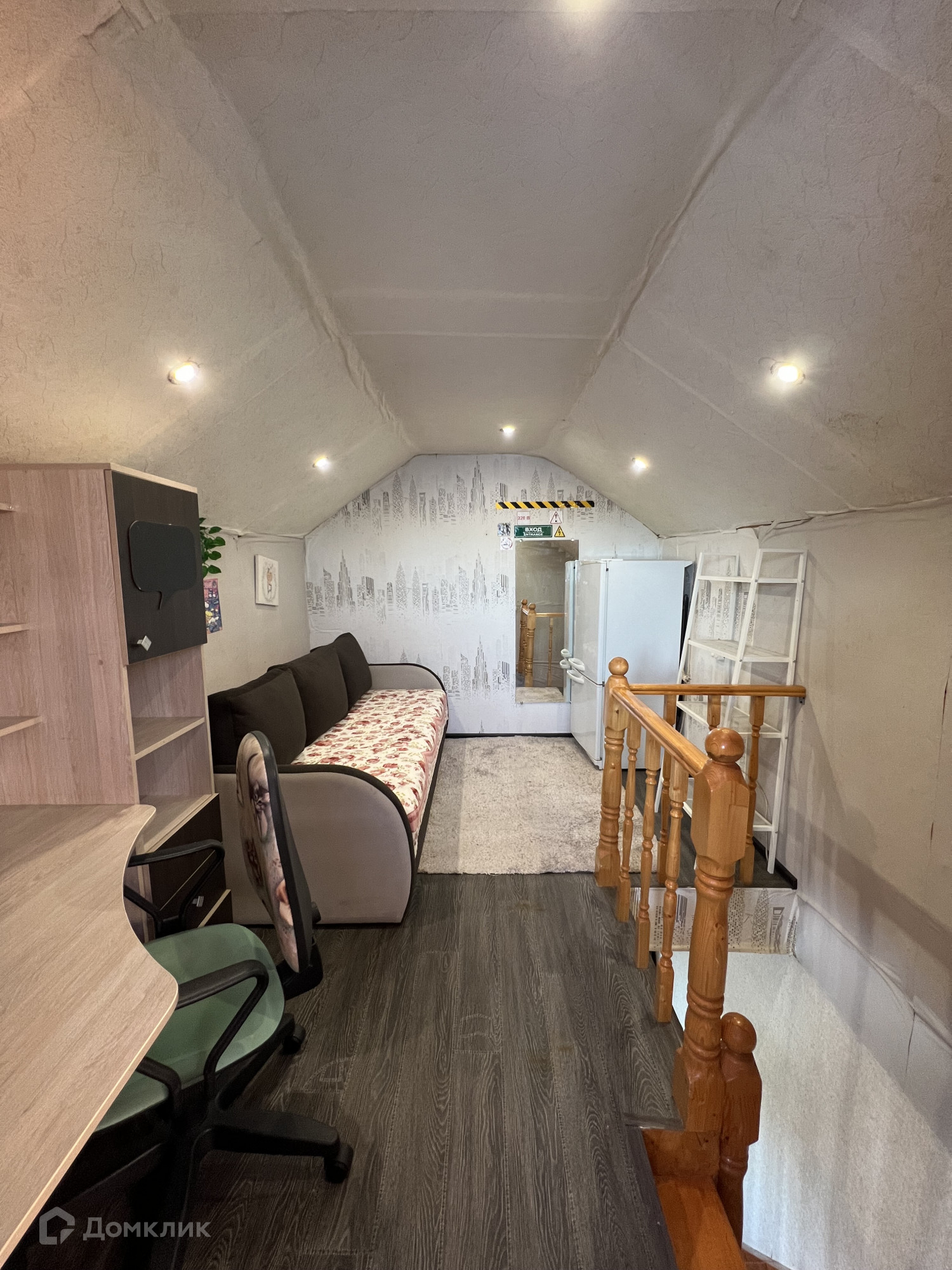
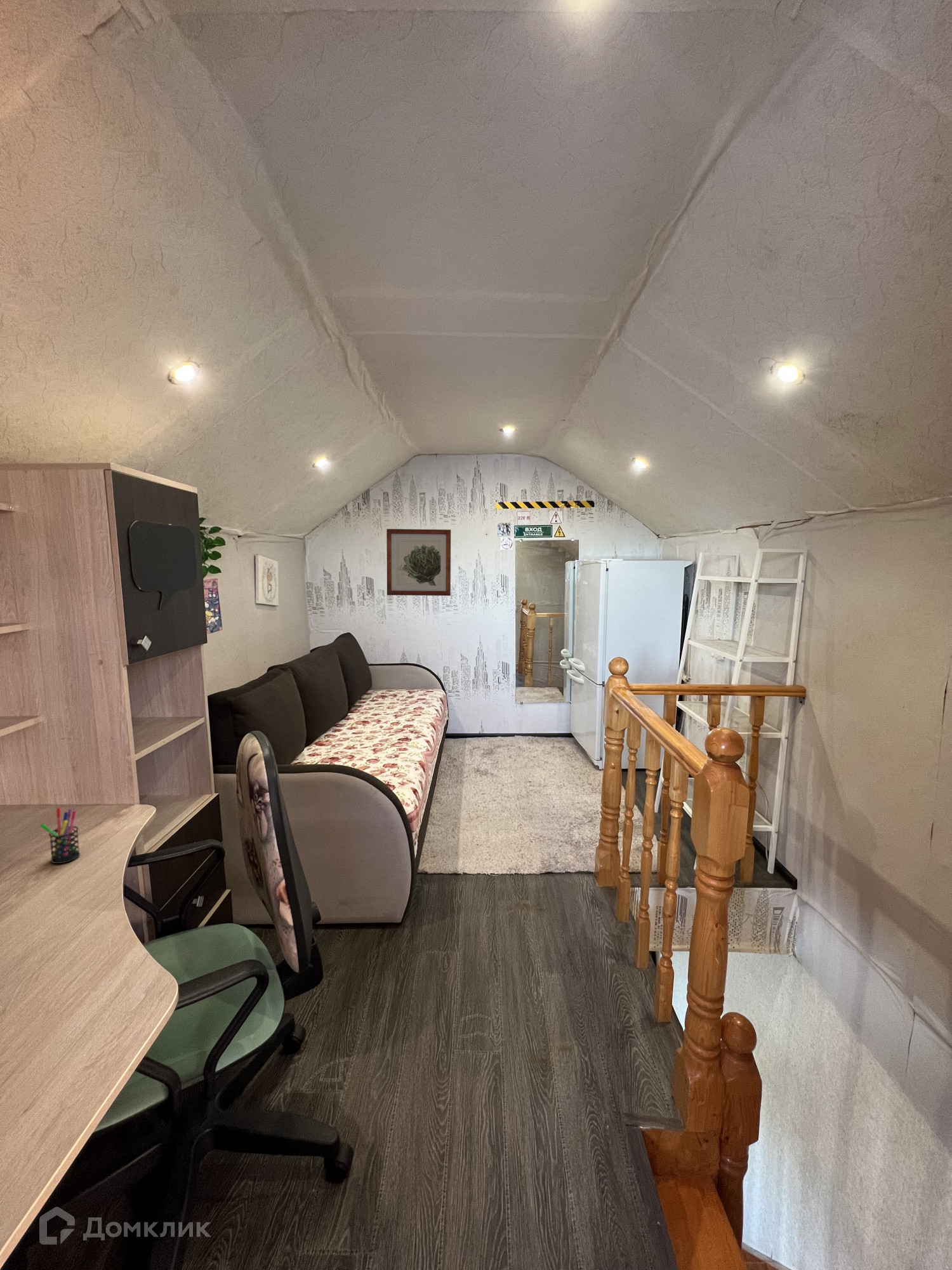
+ pen holder (60, 835)
+ wall art (419, 563)
